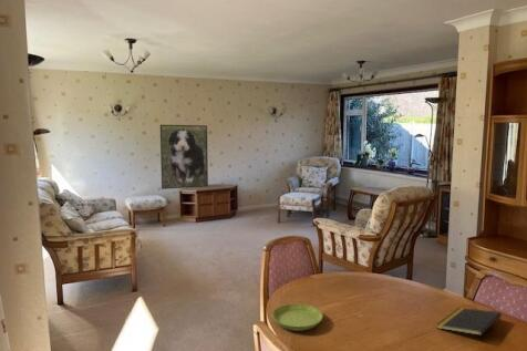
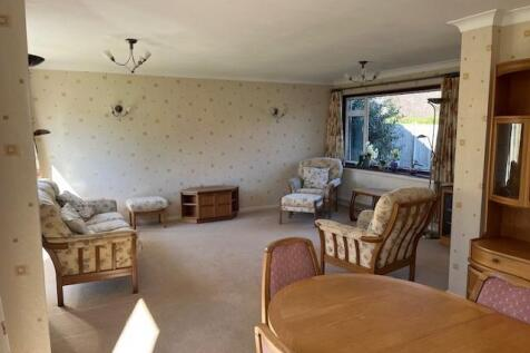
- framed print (185, 156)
- notepad (468, 320)
- saucer (297, 318)
